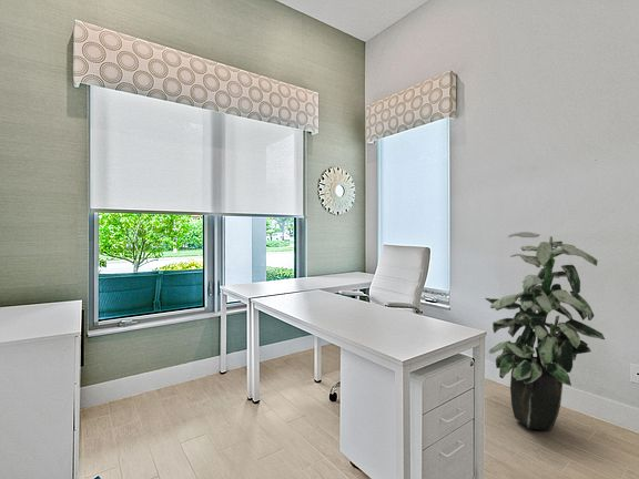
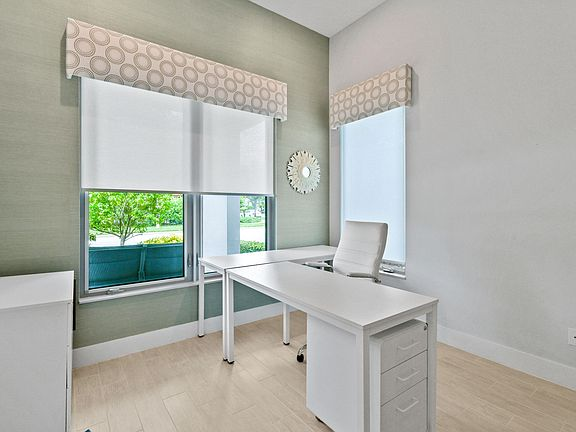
- indoor plant (536, 326)
